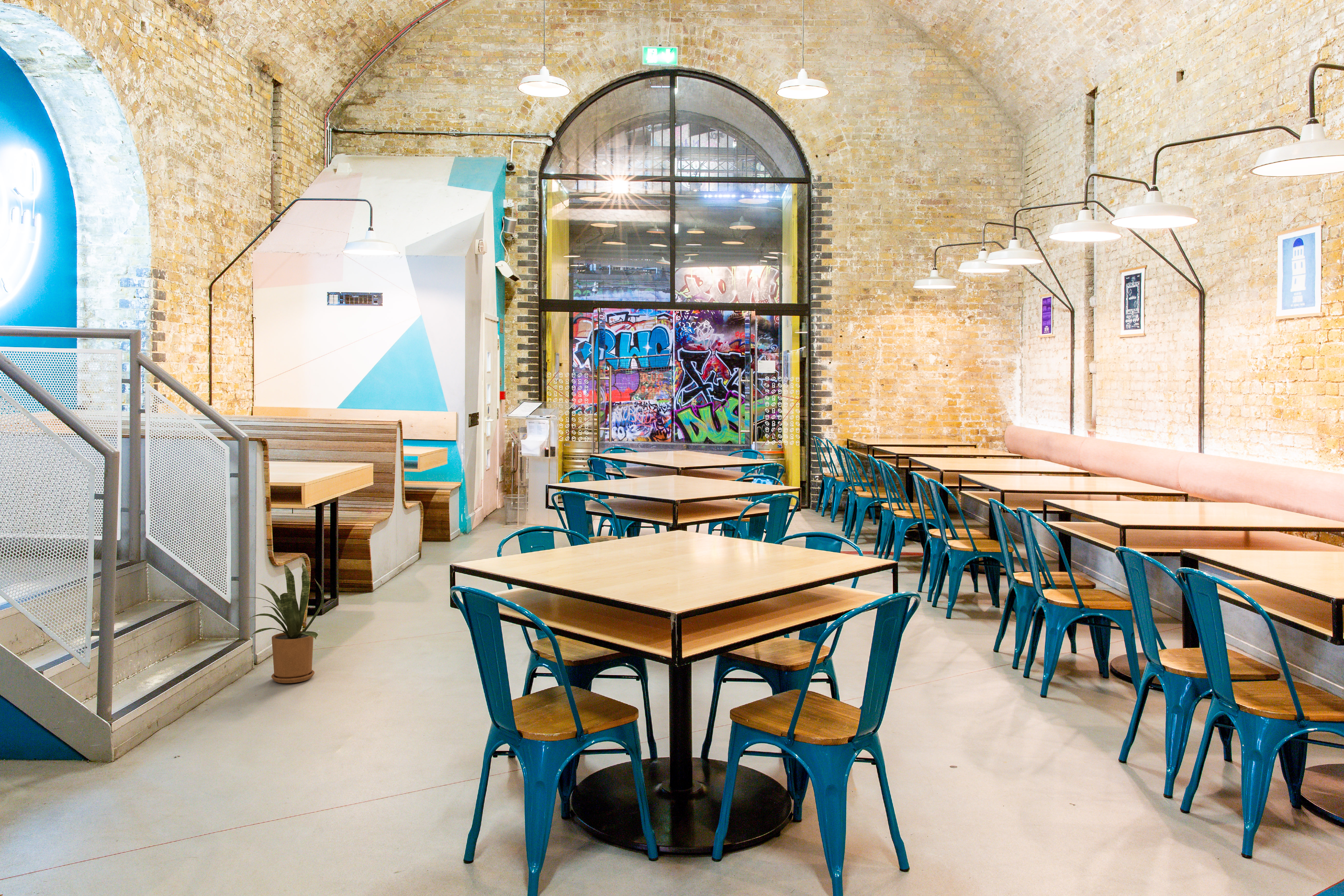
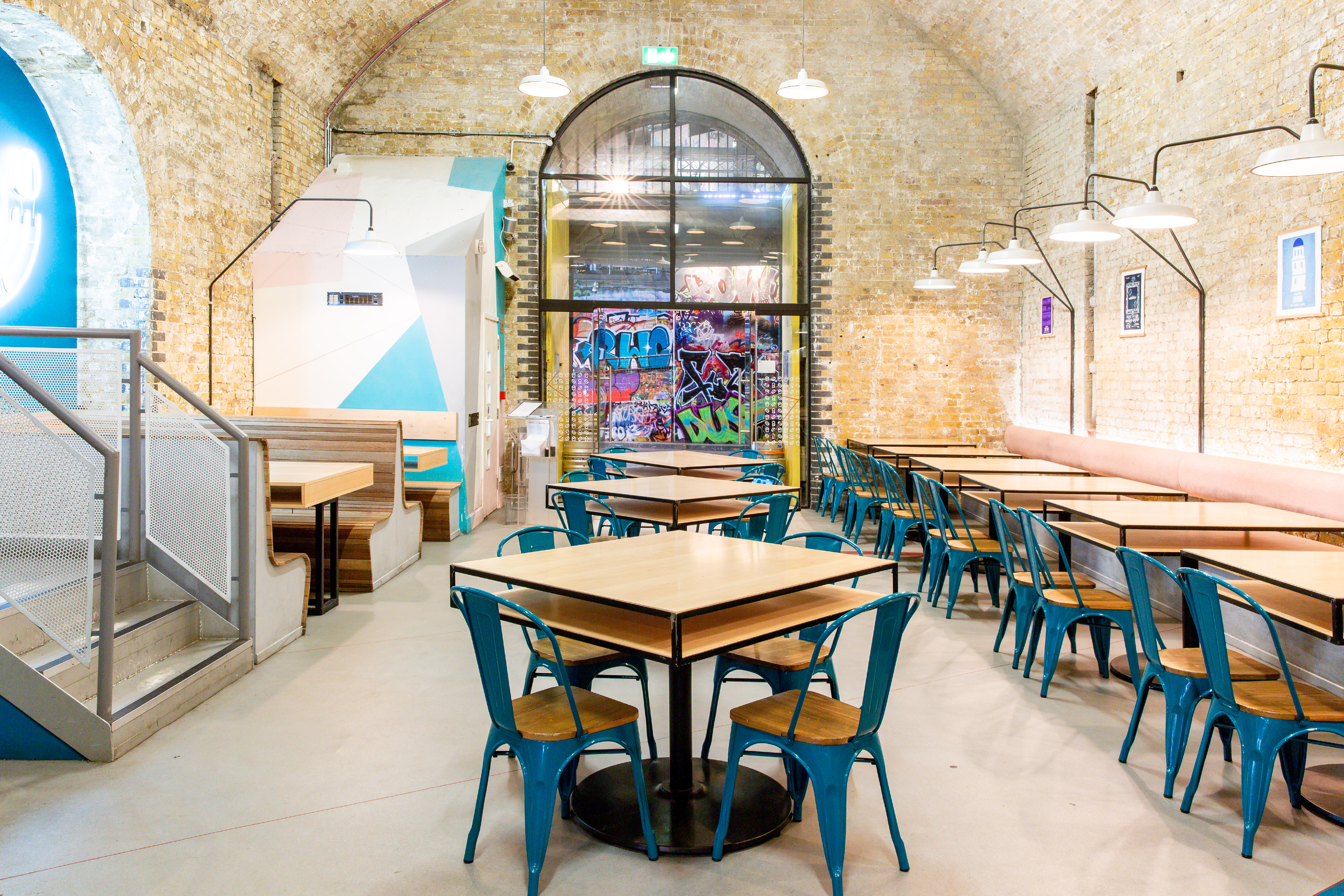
- house plant (285, 624)
